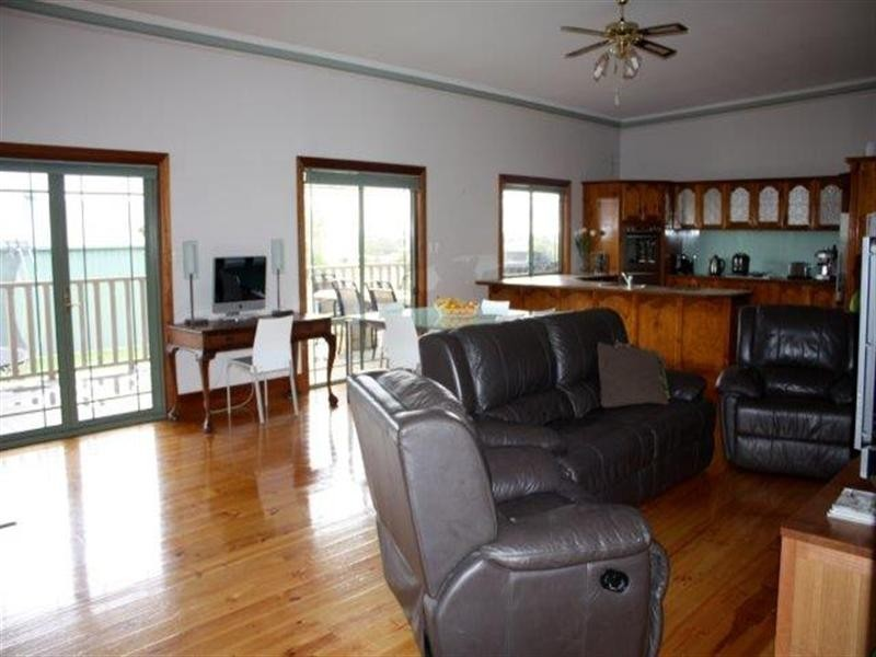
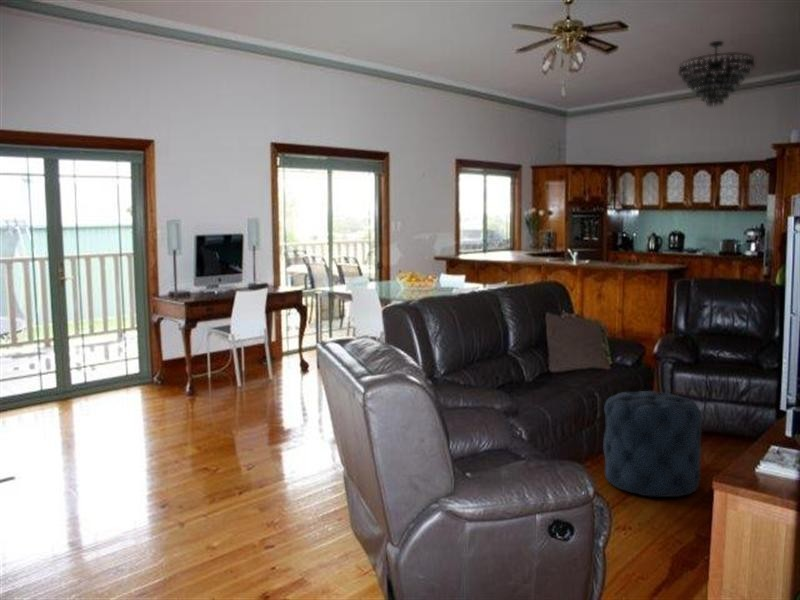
+ ottoman (651, 439)
+ chandelier (715, 74)
